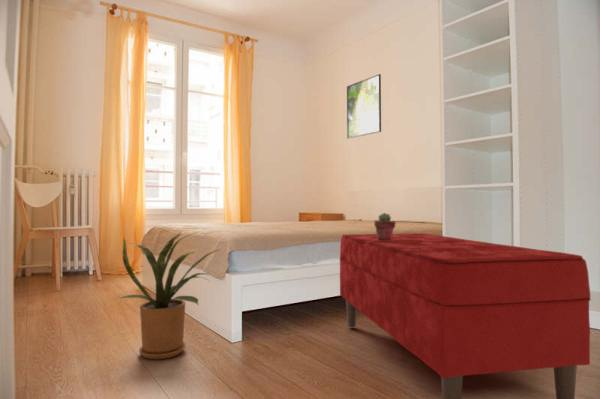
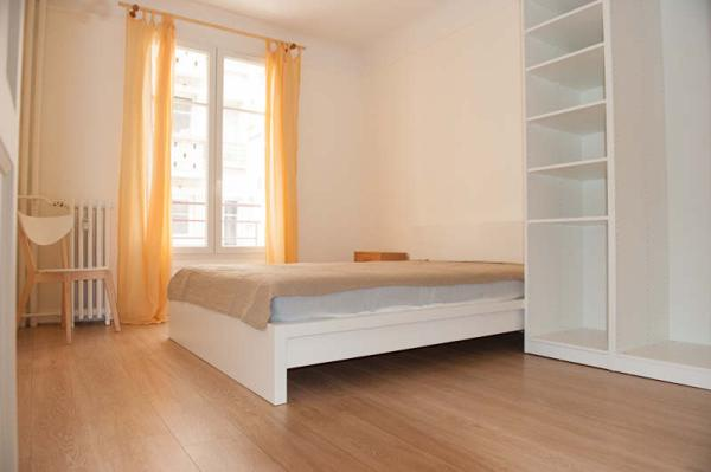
- house plant (169, 289)
- bench (430, 299)
- potted succulent (384, 226)
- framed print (363, 108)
